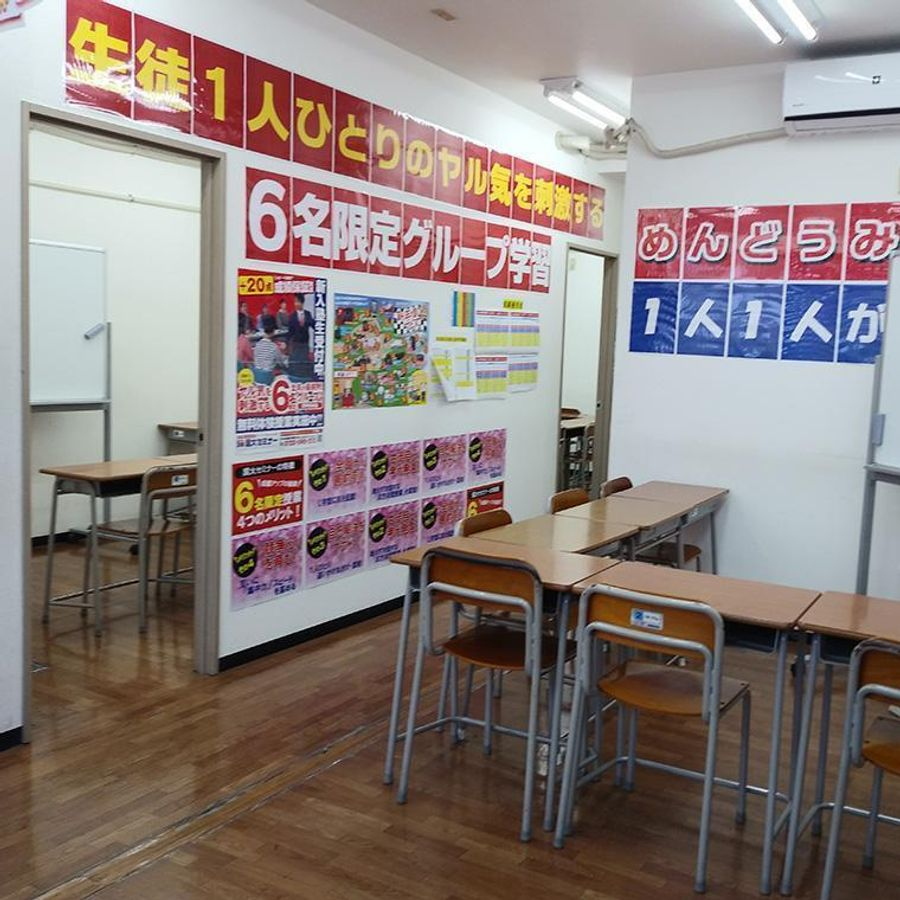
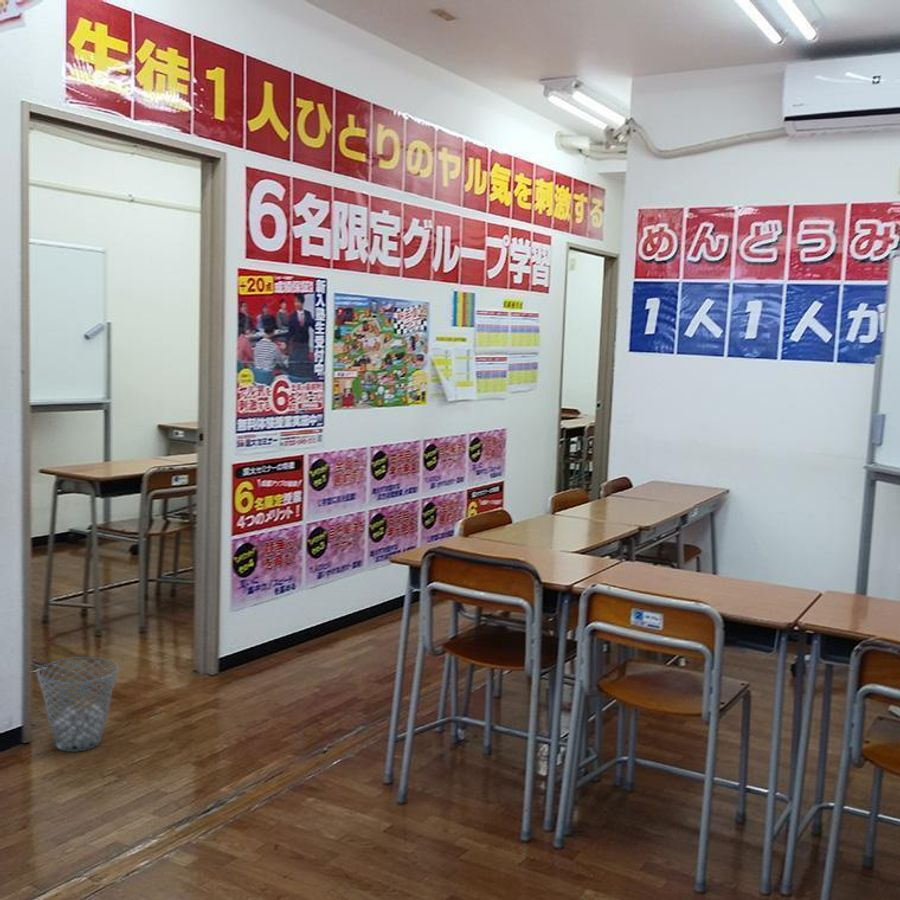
+ waste basket (78, 706)
